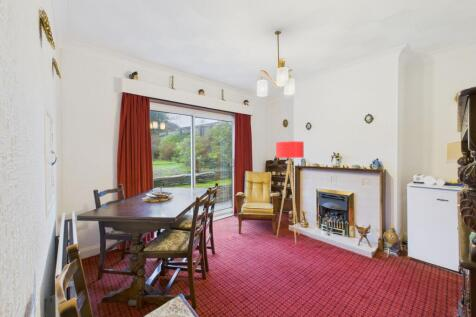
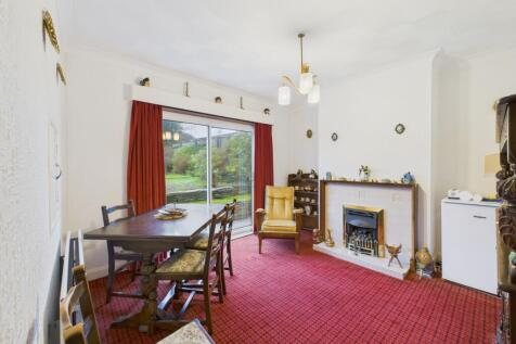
- floor lamp (290, 191)
